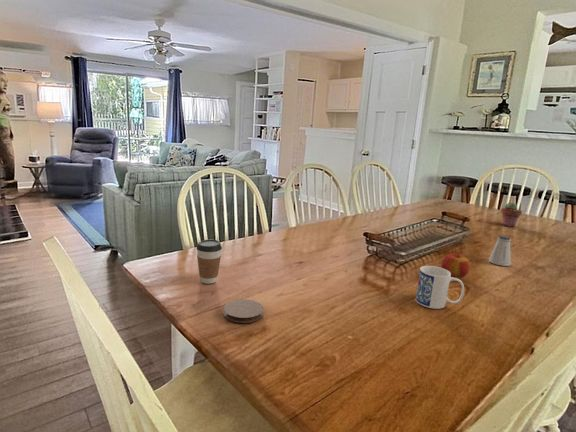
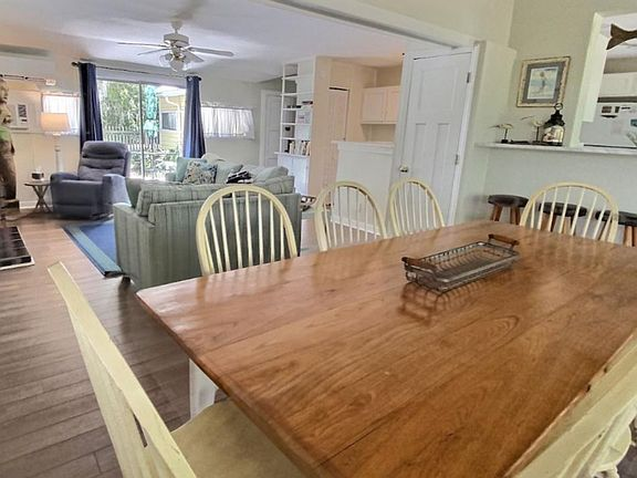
- mug (440, 287)
- apple (455, 265)
- coffee cup (208, 261)
- saltshaker (502, 249)
- coaster (243, 310)
- potted succulent (510, 213)
